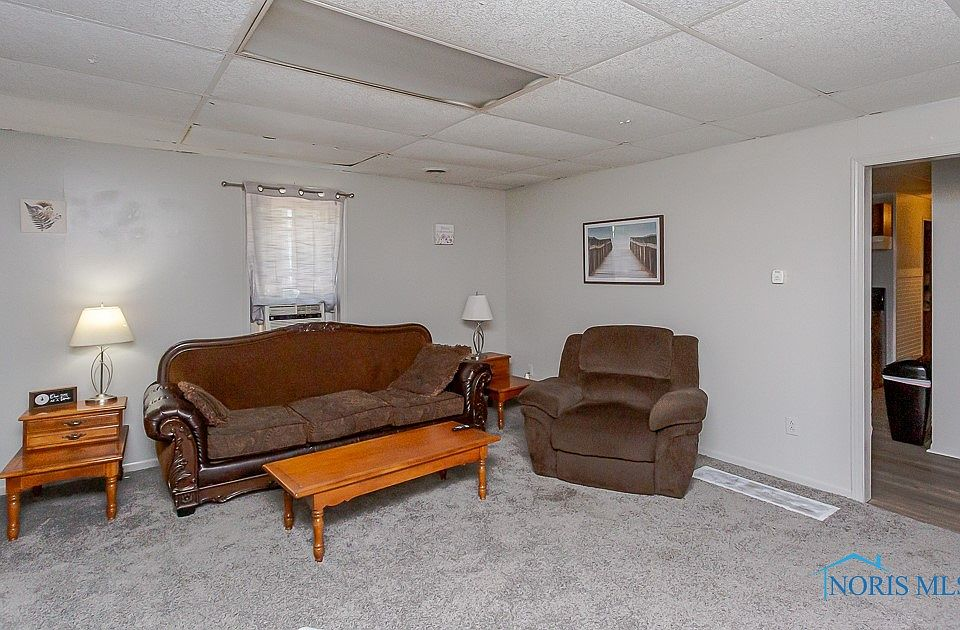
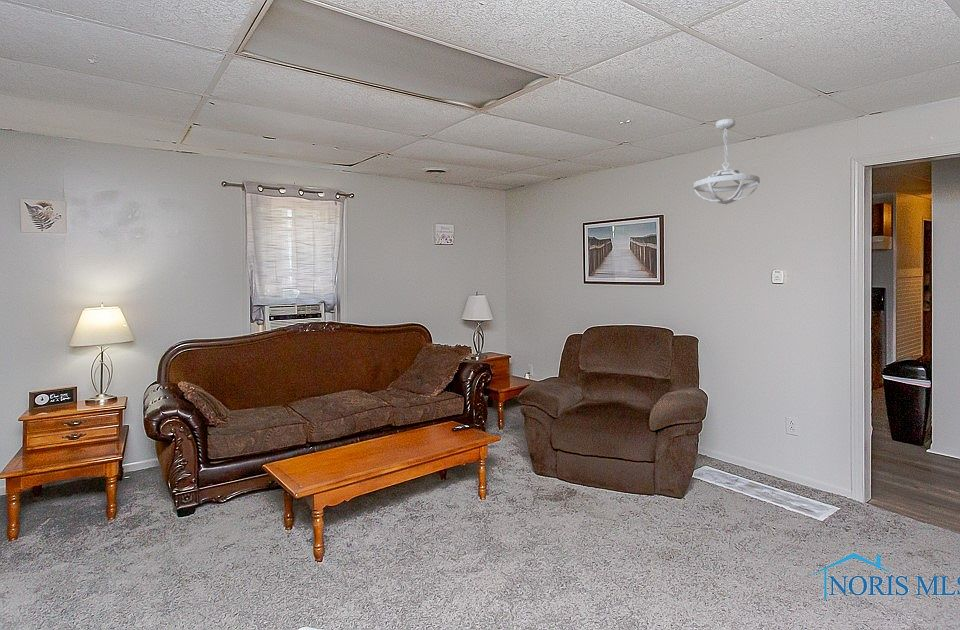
+ ceiling light fixture (724, 163)
